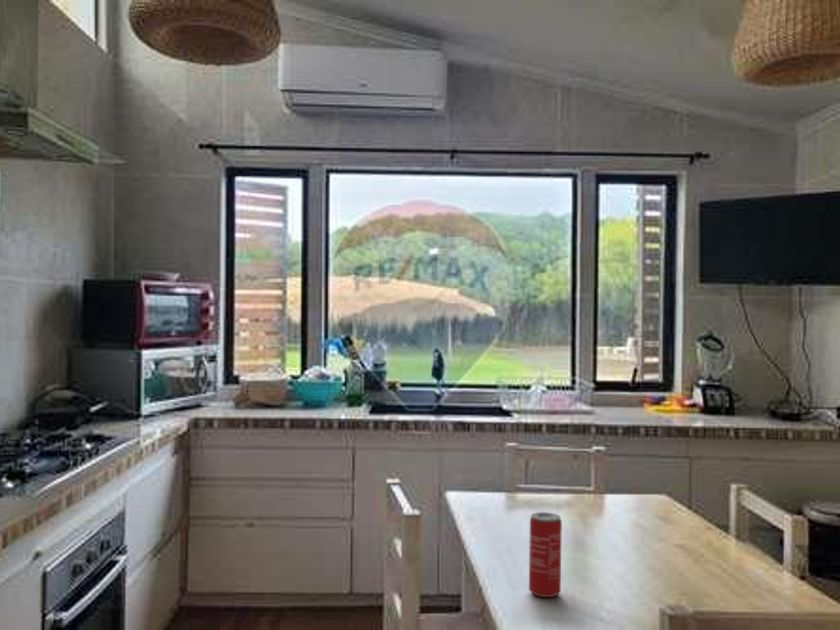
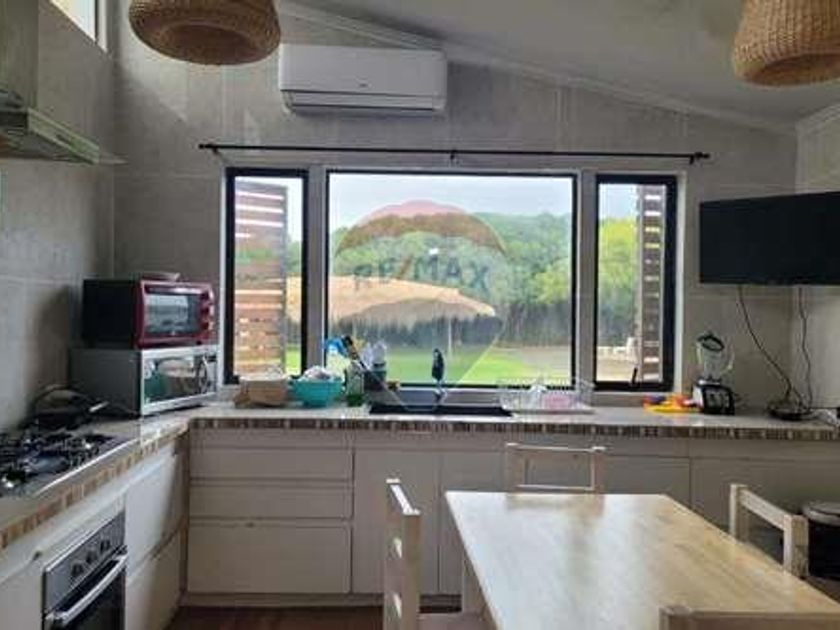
- beverage can (545, 554)
